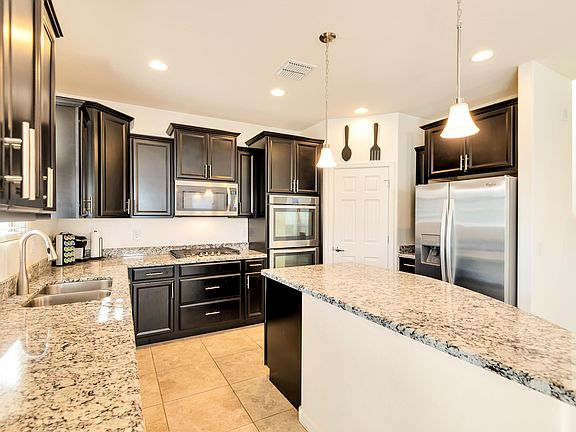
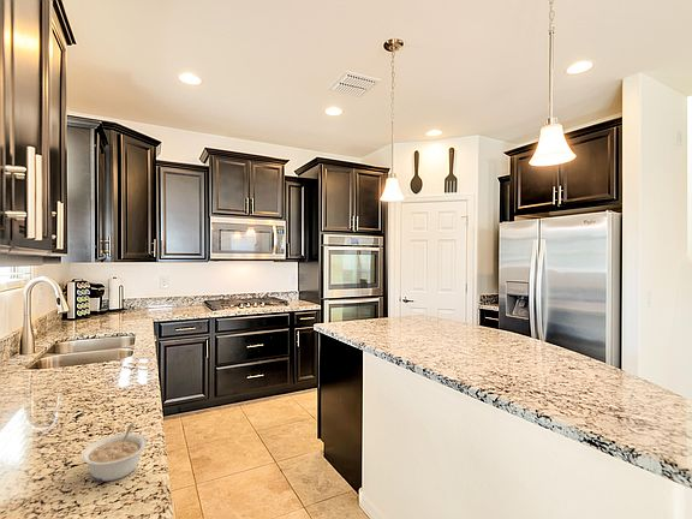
+ legume (114, 454)
